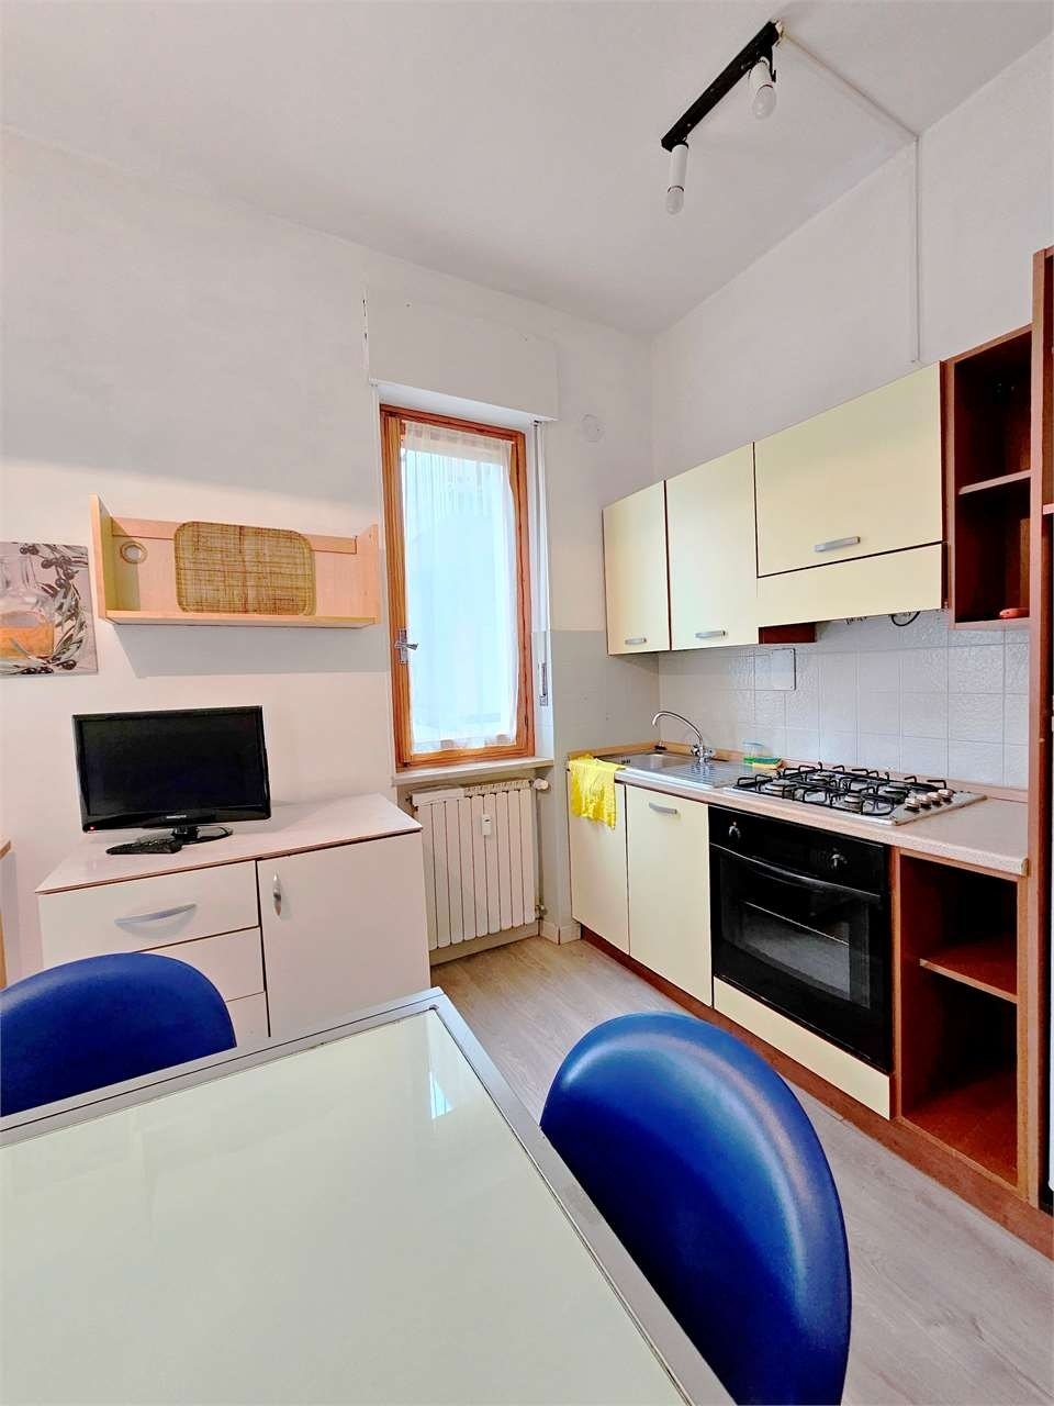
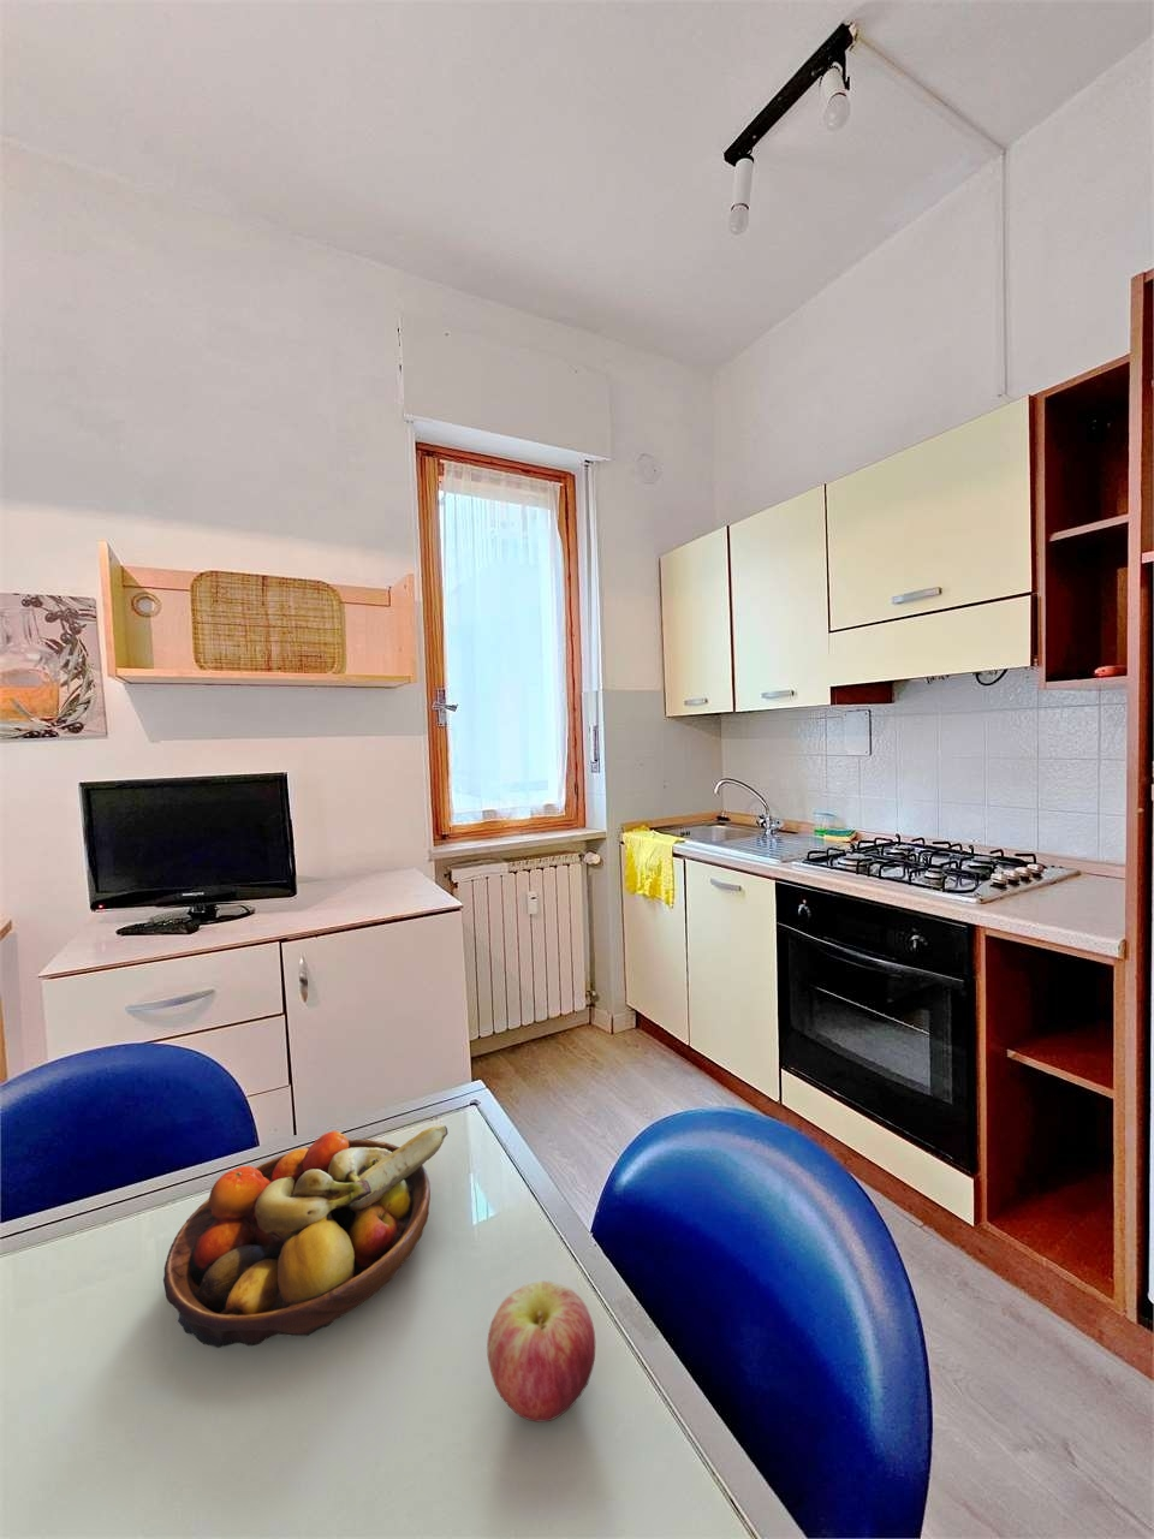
+ apple (541, 1345)
+ fruit bowl (309, 1201)
